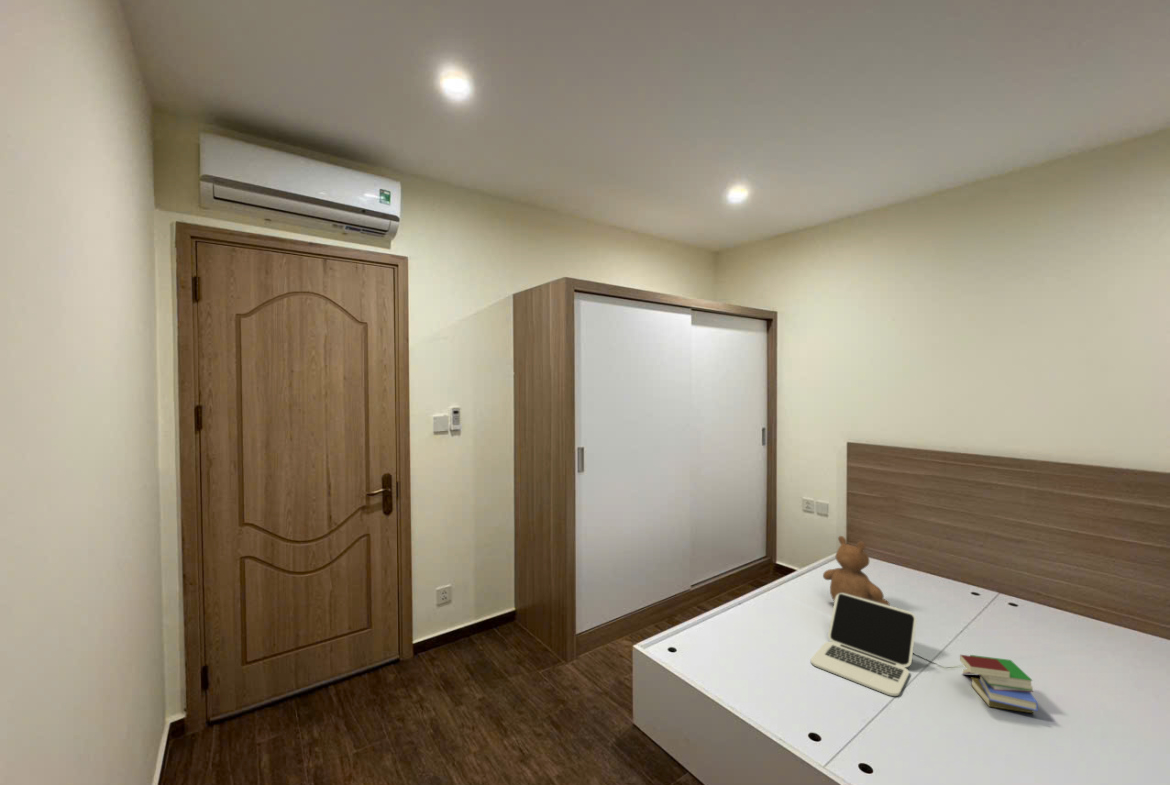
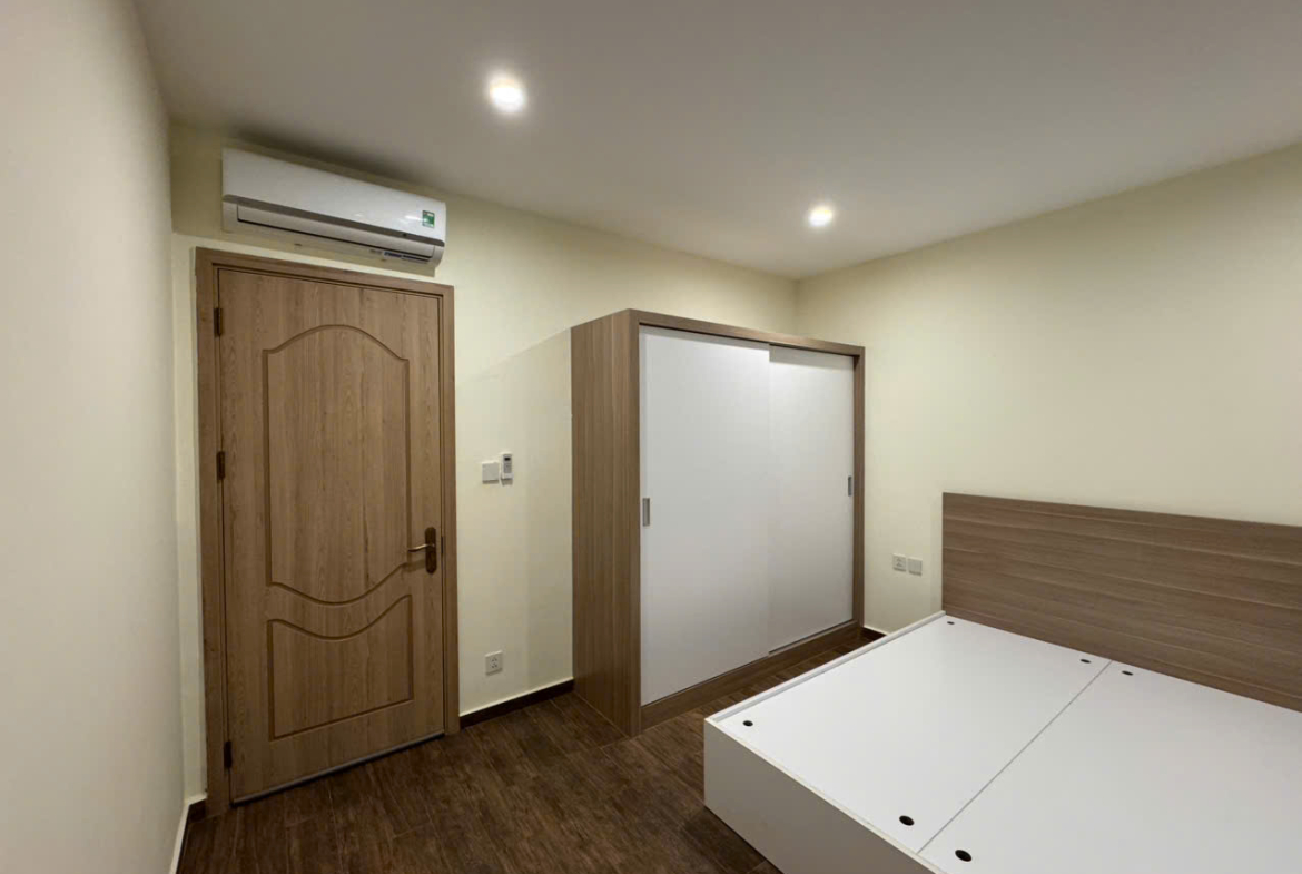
- laptop (863, 638)
- teddy bear (858, 573)
- book (989, 673)
